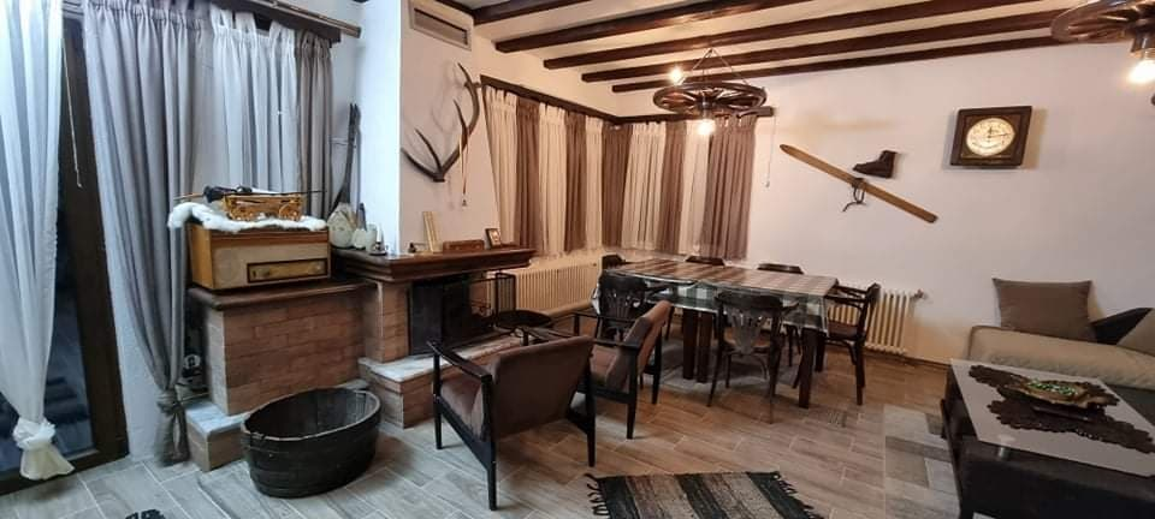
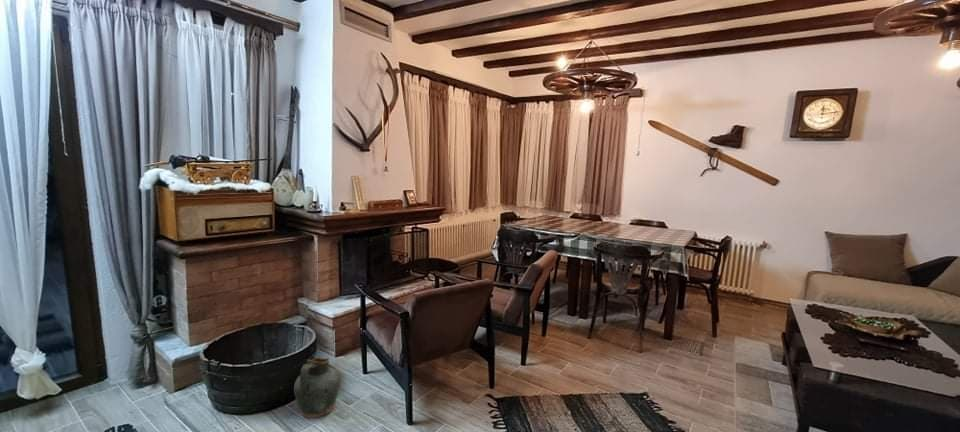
+ ceramic jug (317, 382)
